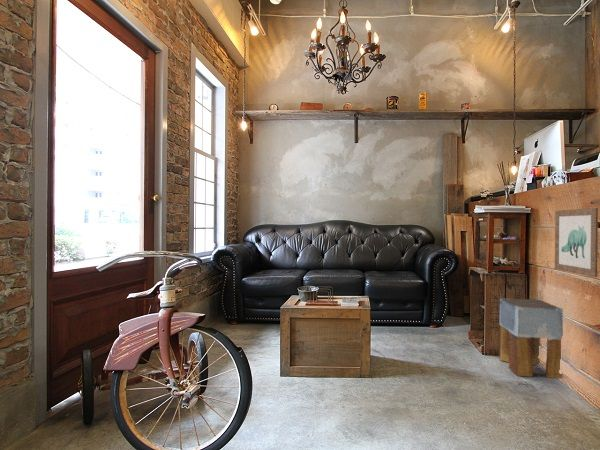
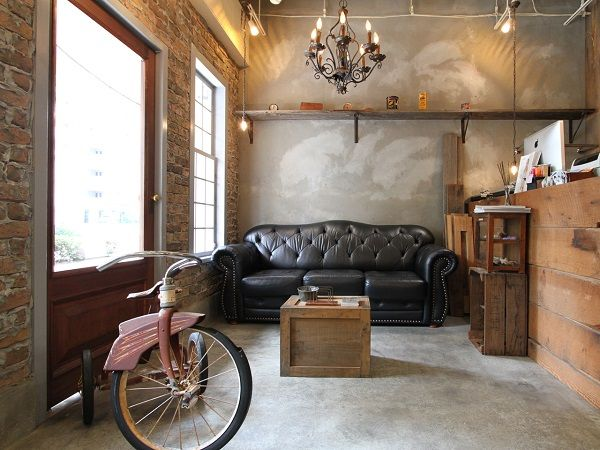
- wall art (574, 241)
- stool (528, 335)
